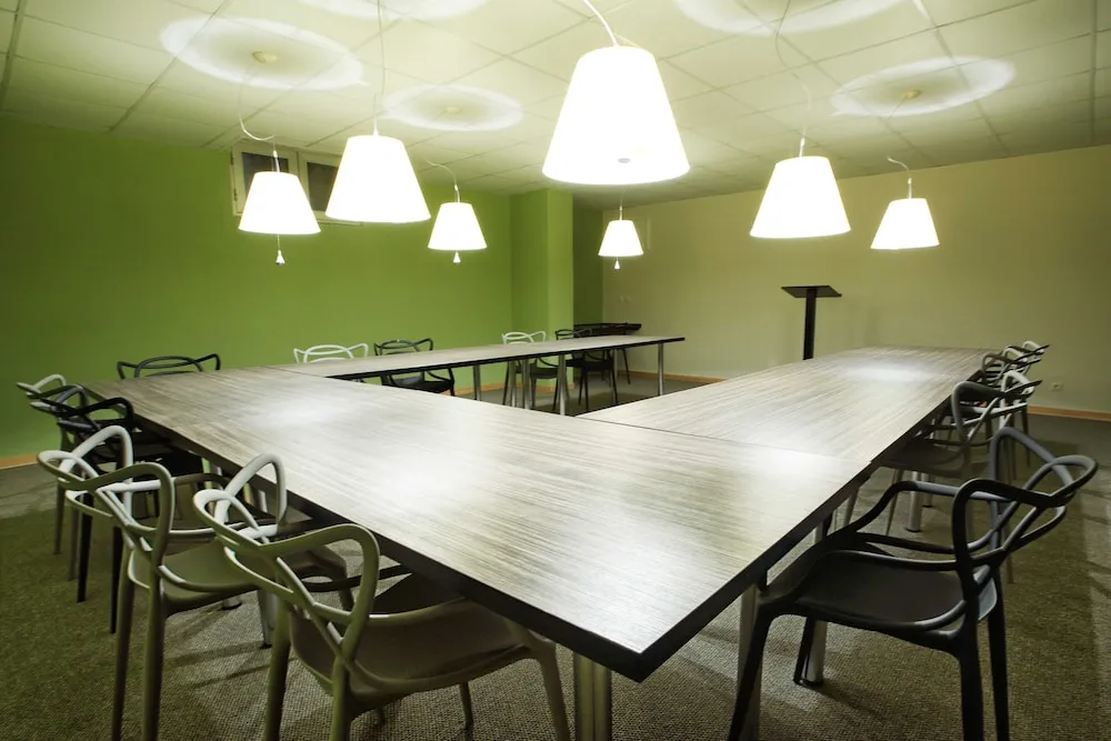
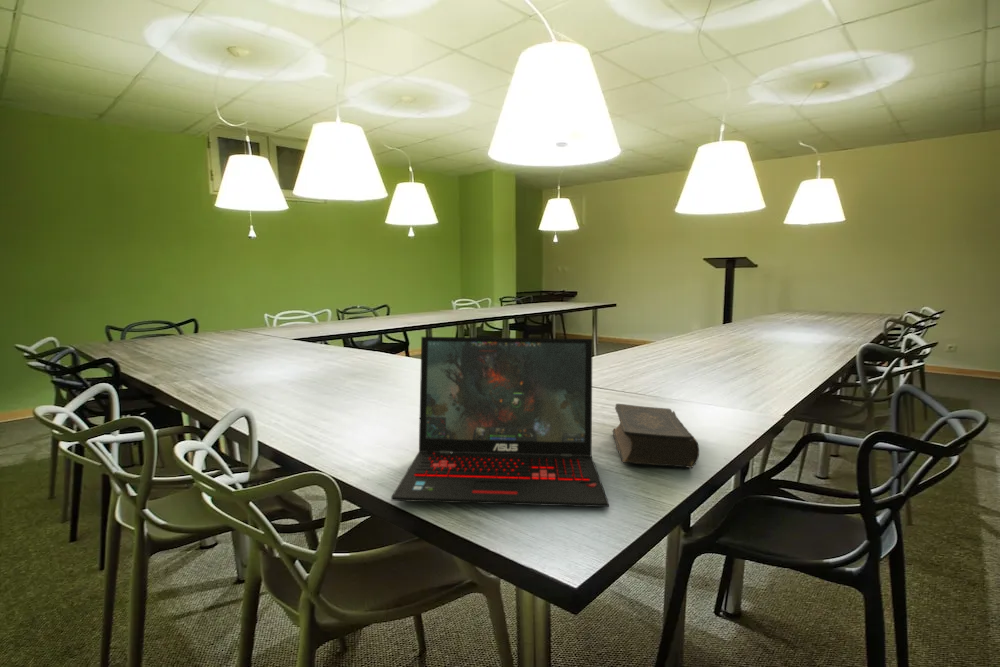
+ laptop (503, 412)
+ book (651, 432)
